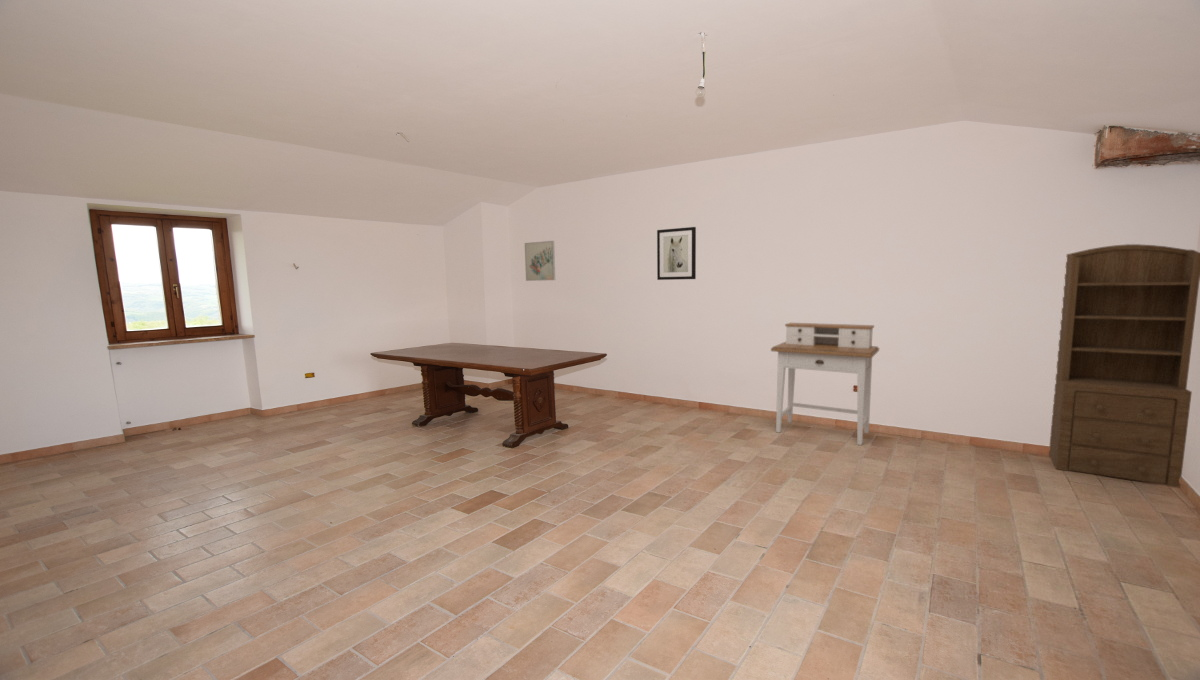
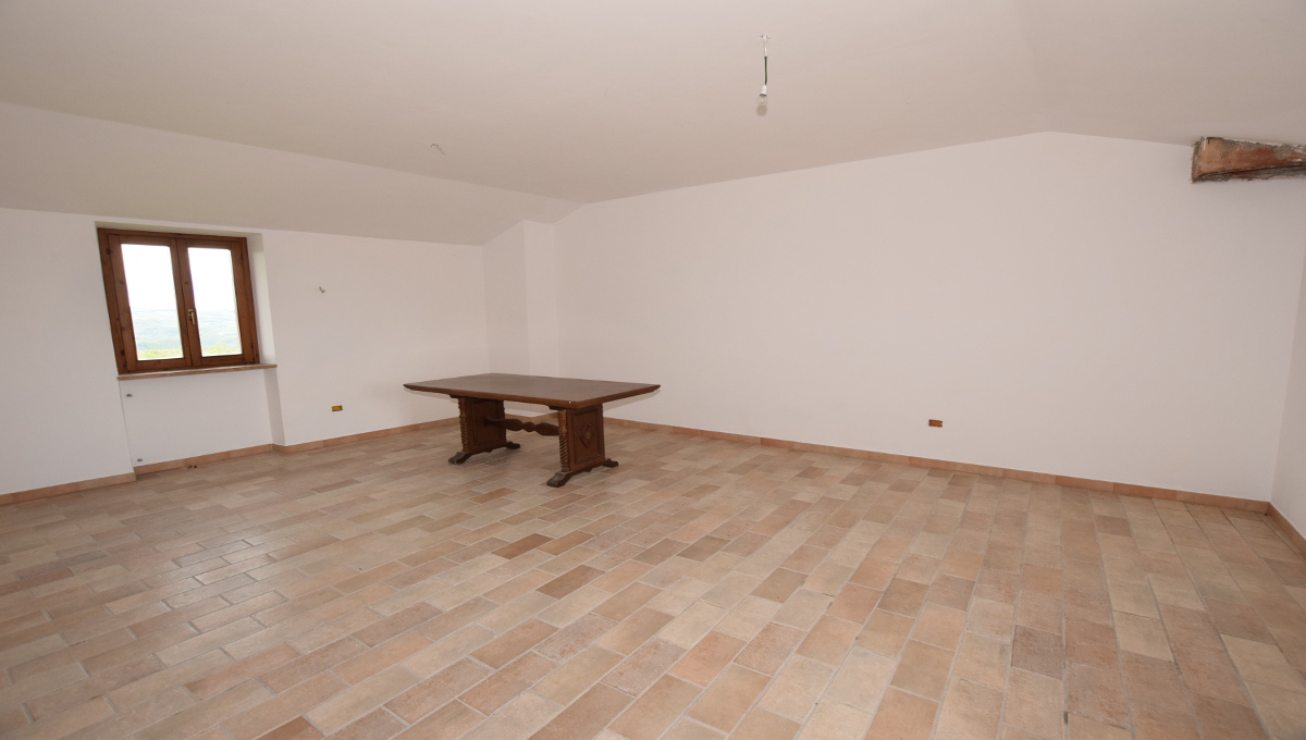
- wall art (676, 254)
- shelving unit (1121, 360)
- wall art (539, 261)
- desk (823, 370)
